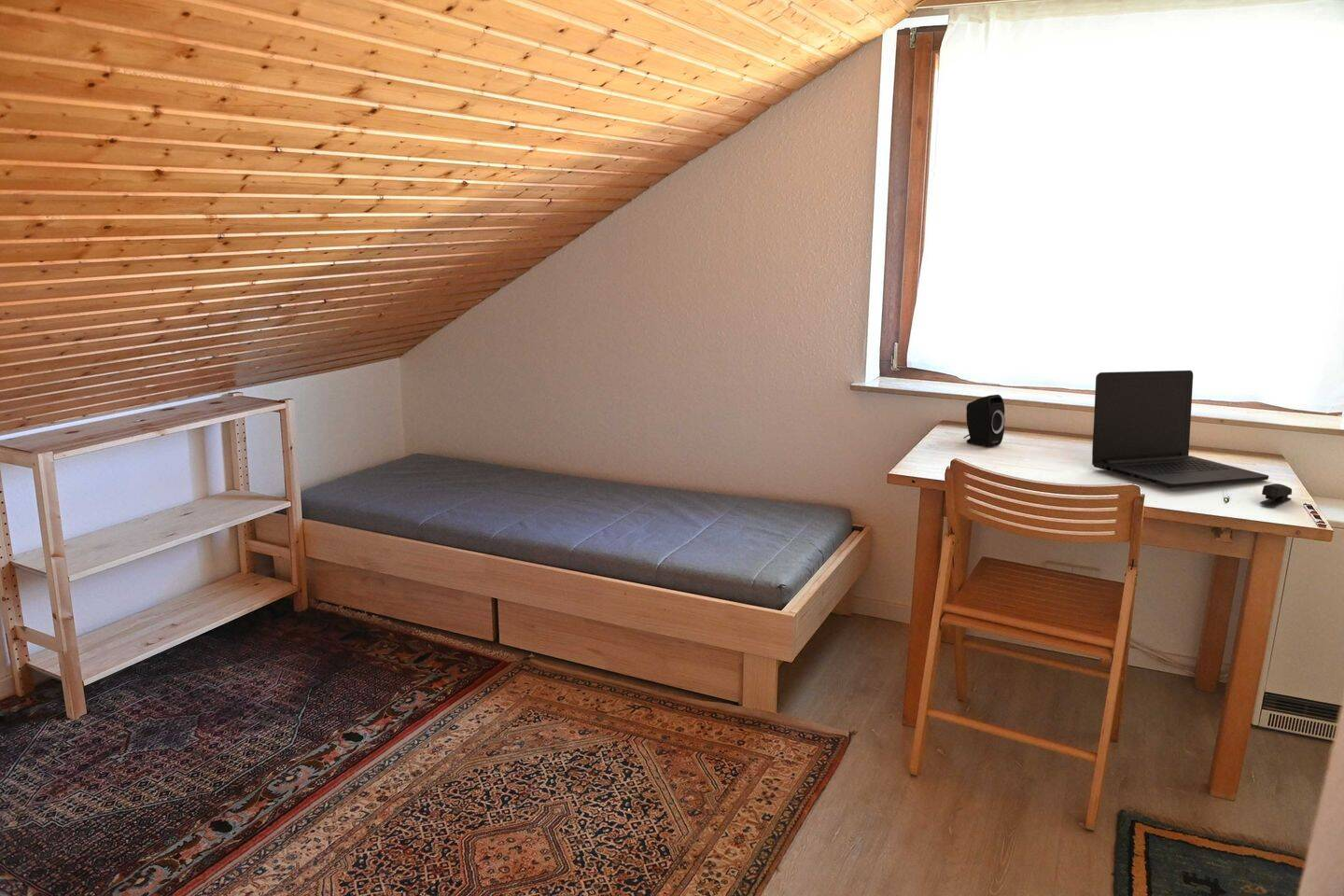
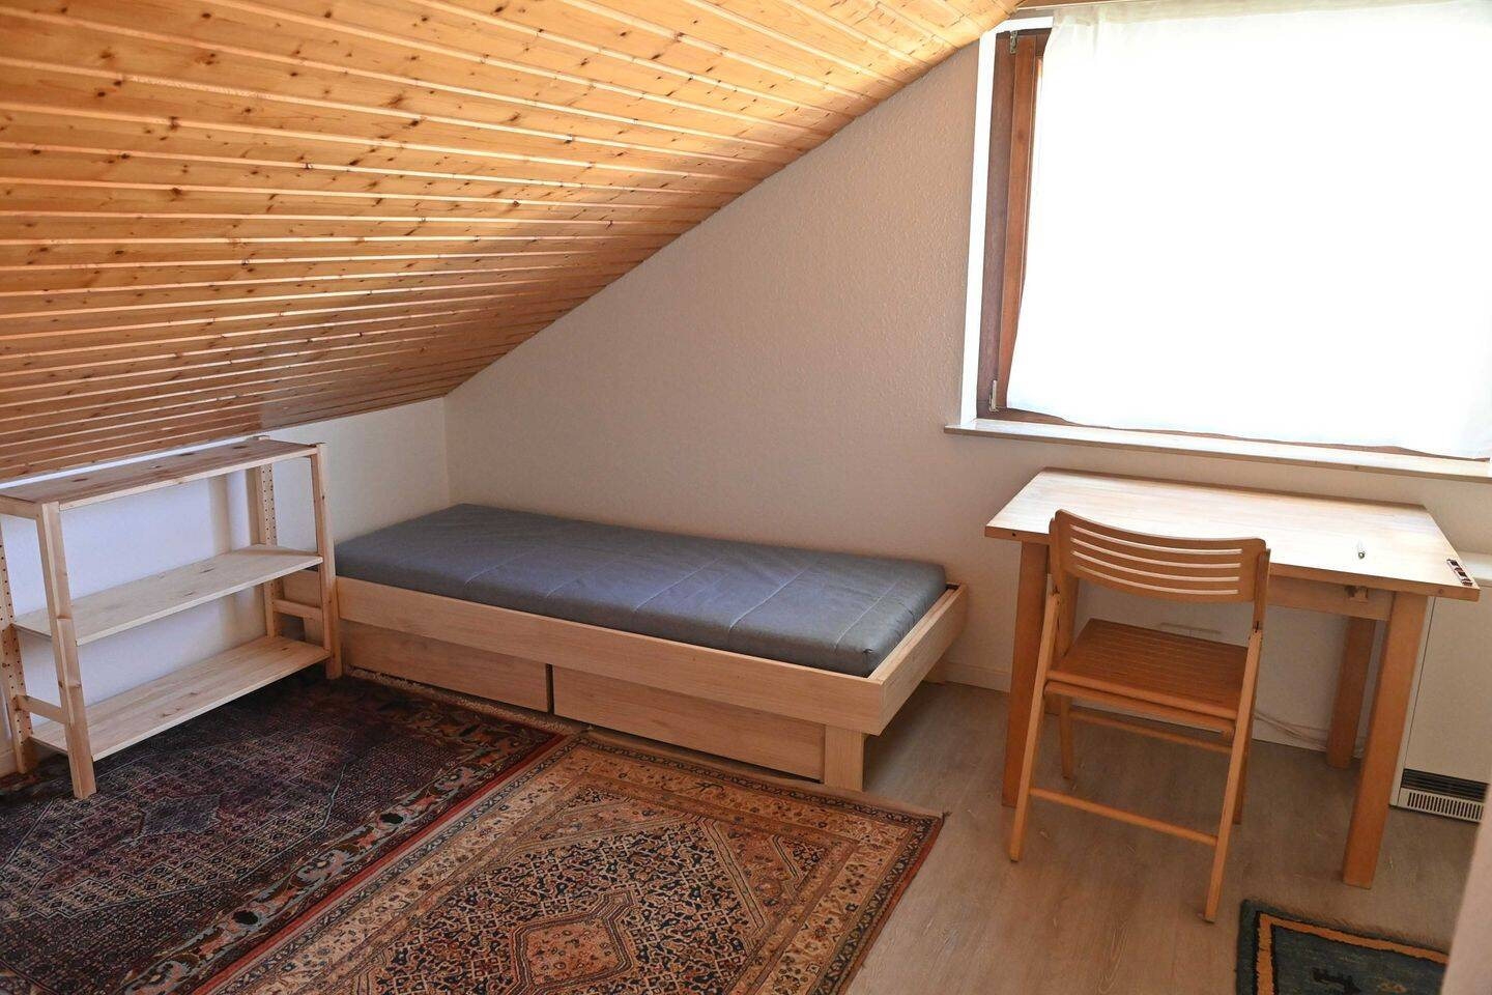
- speaker (982, 418)
- laptop (1182, 426)
- stapler (1277, 492)
